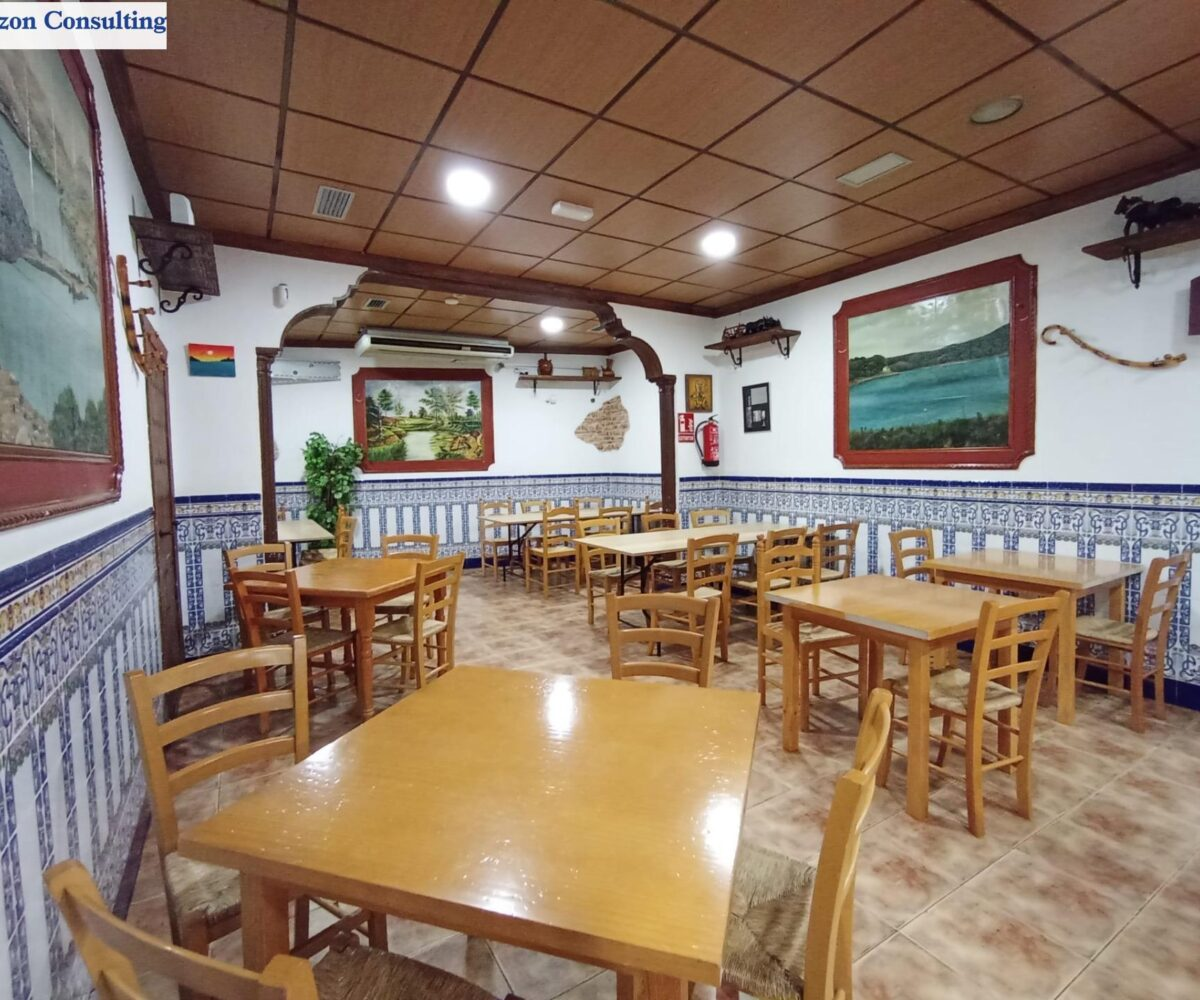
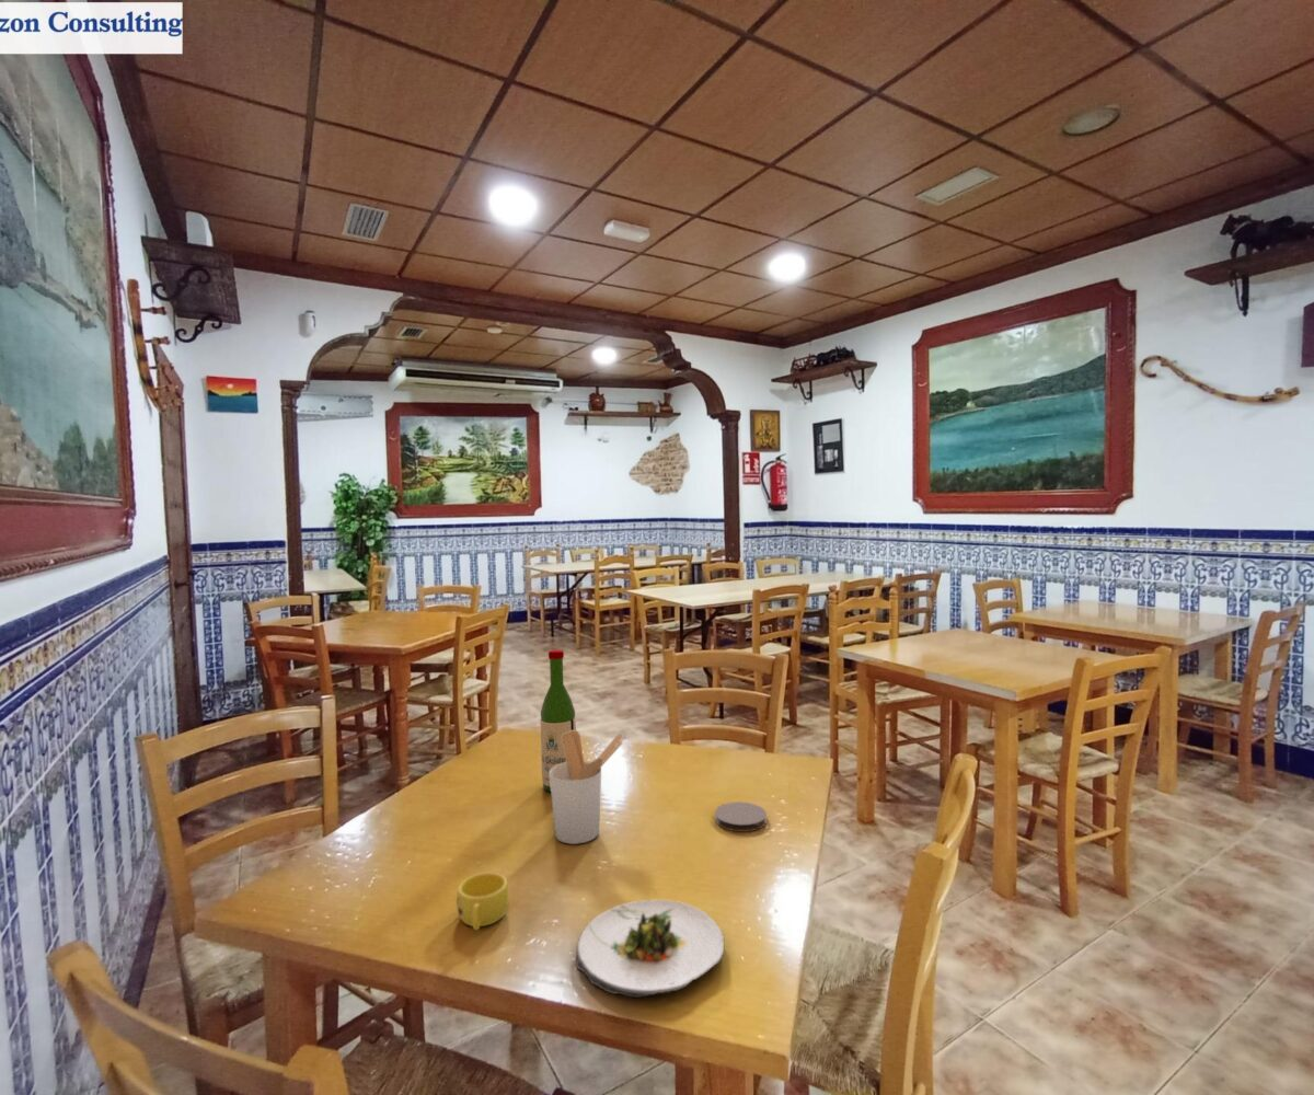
+ cup (481, 903)
+ coaster (740, 816)
+ utensil holder (589, 784)
+ wine bottle (557, 718)
+ salad plate (649, 934)
